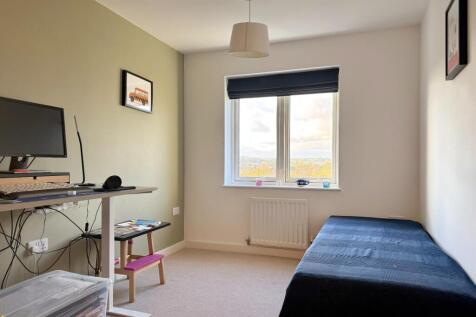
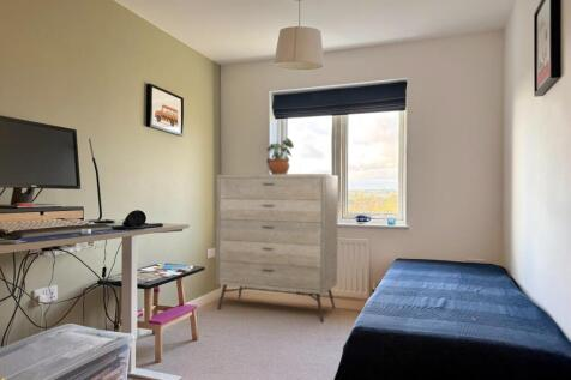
+ dresser (277, 241)
+ potted plant (281, 155)
